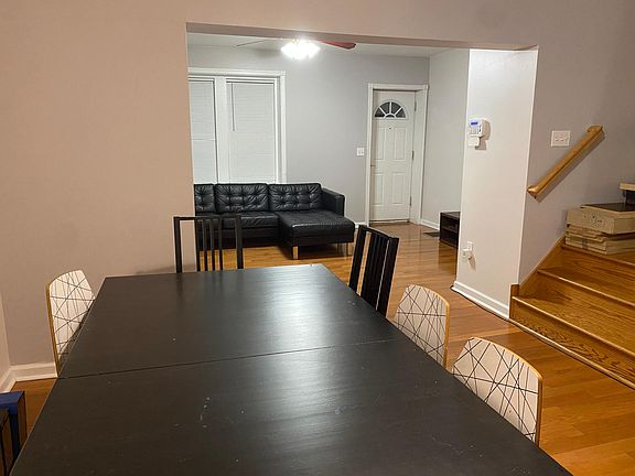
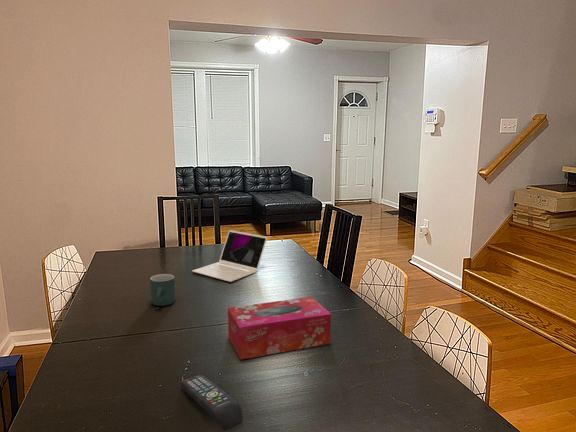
+ tissue box (278, 325)
+ mug (163, 291)
+ laptop (230, 252)
+ remote control (210, 397)
